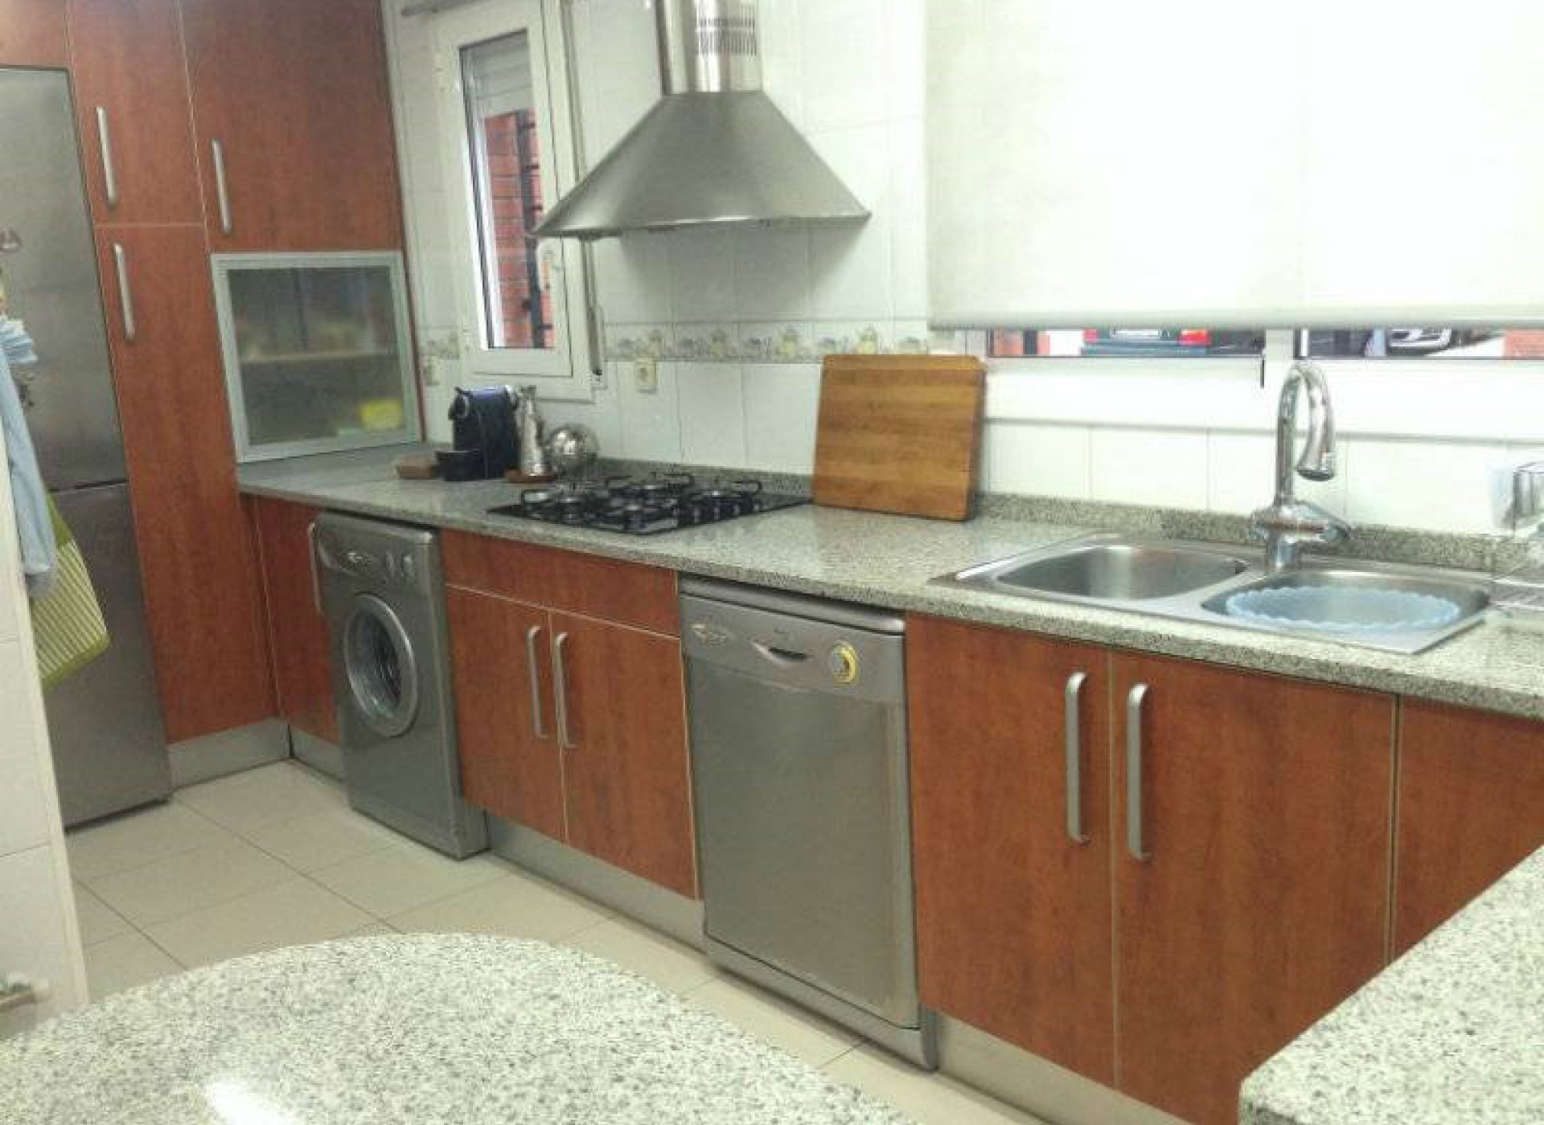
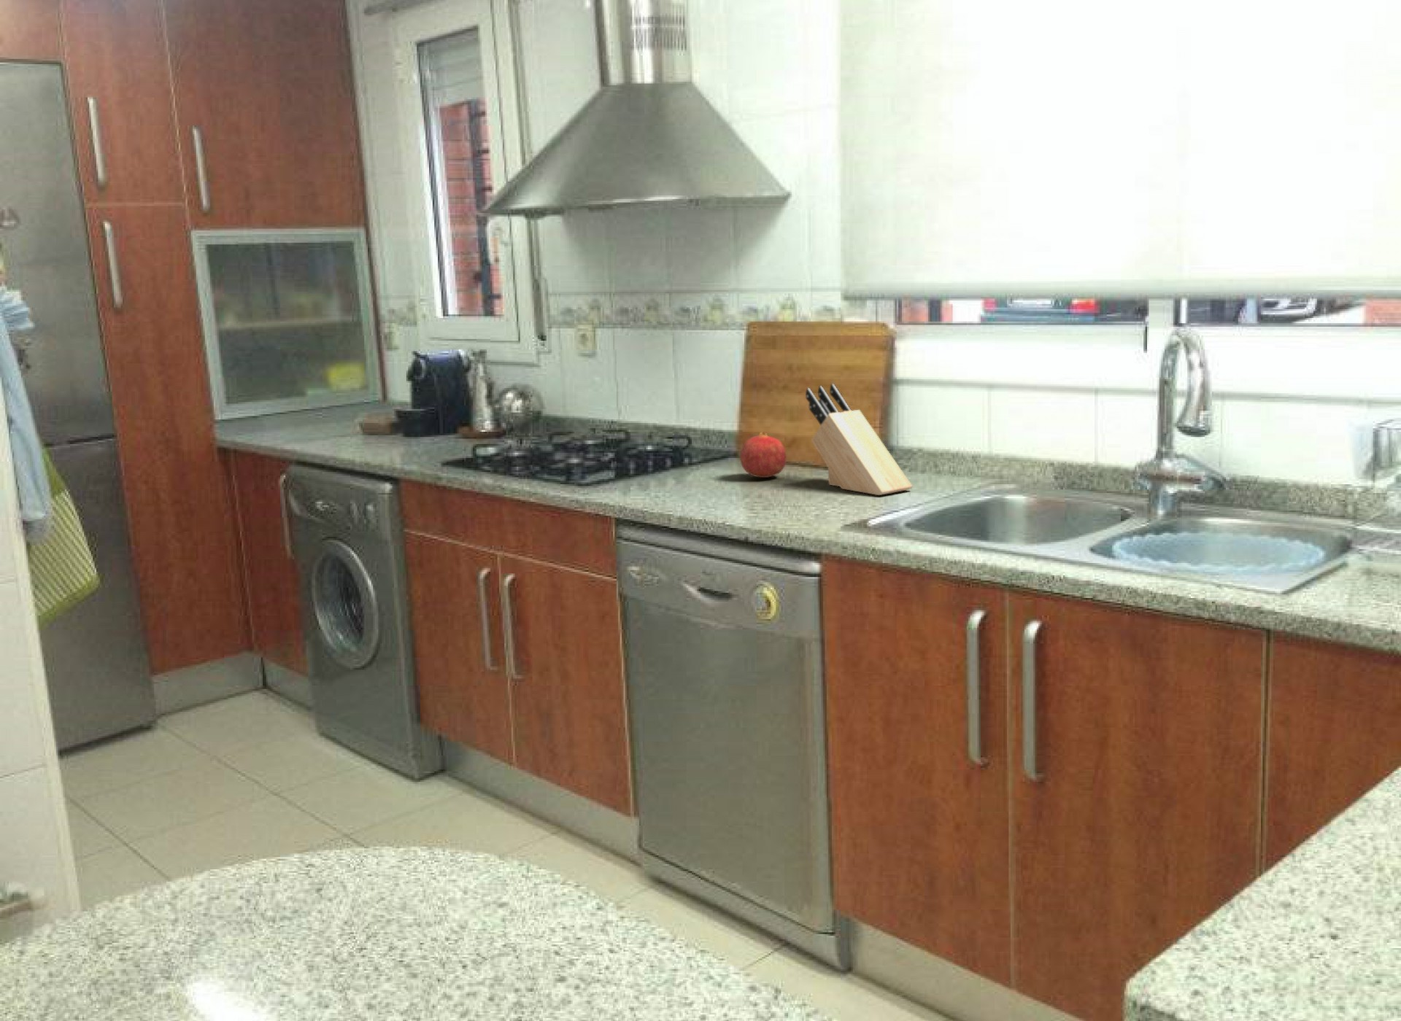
+ knife block (854, 437)
+ fruit (764, 455)
